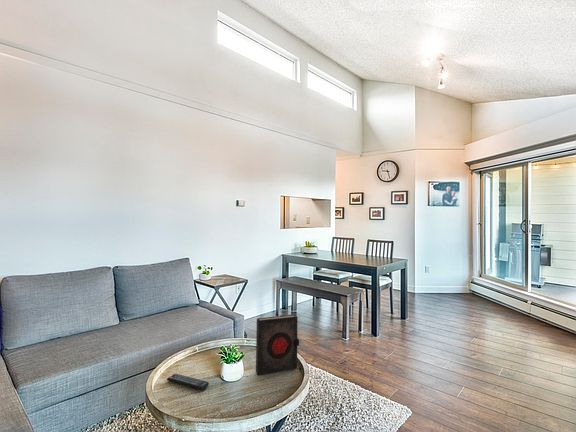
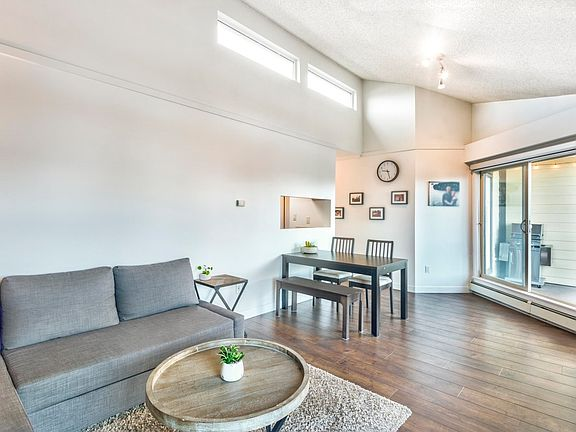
- book (277, 343)
- remote control (187, 381)
